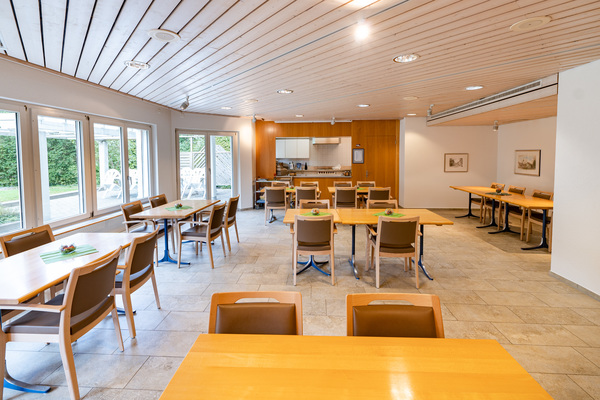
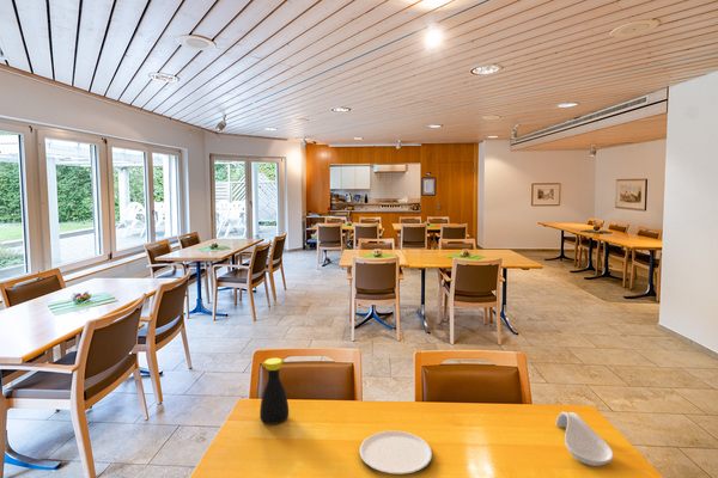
+ bottle (273, 388)
+ plate (395, 452)
+ spoon rest (578, 435)
